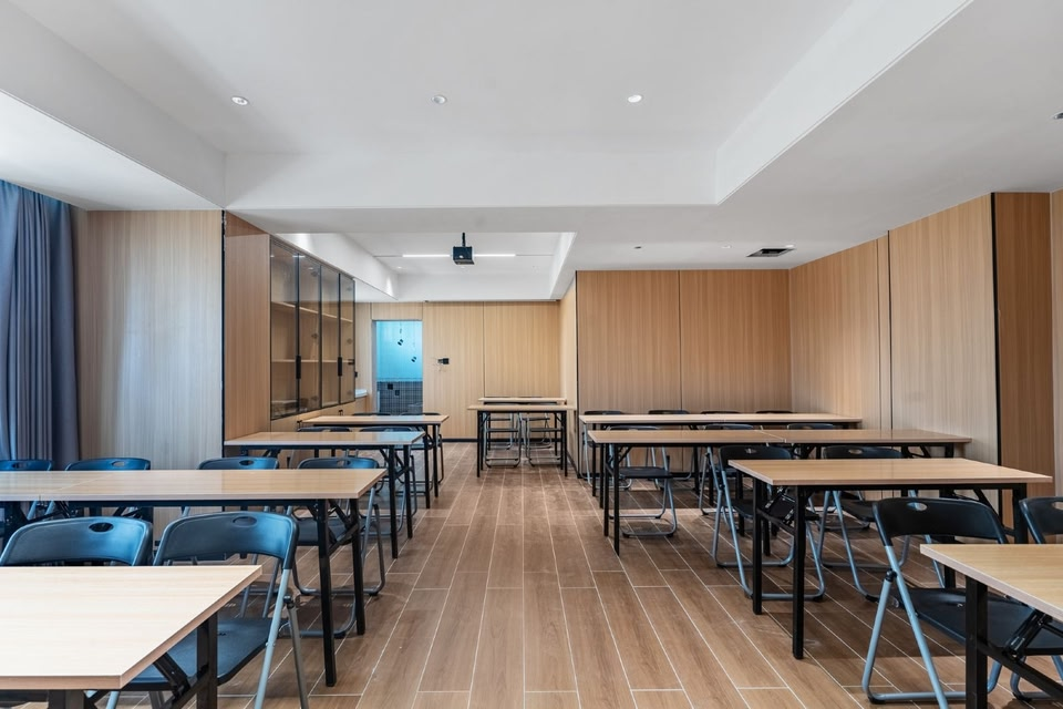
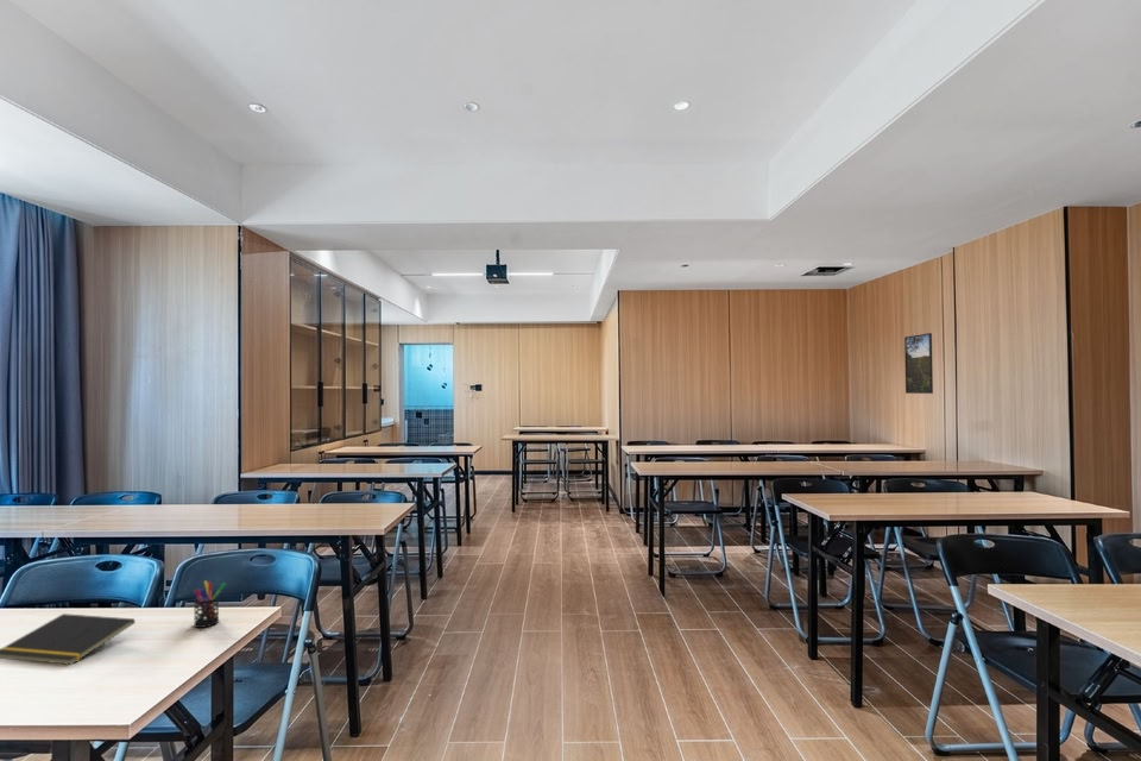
+ pen holder (209, 600)
+ notepad (67, 637)
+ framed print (918, 364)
